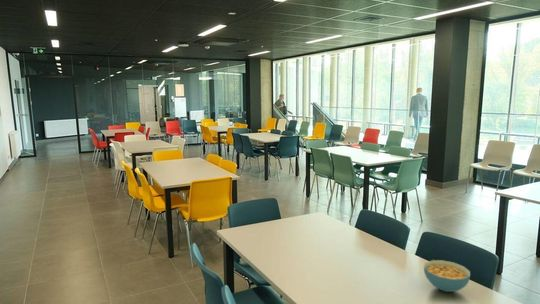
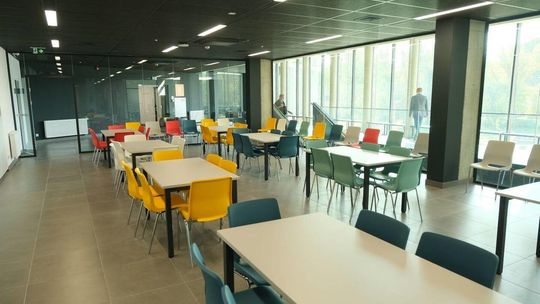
- cereal bowl (446, 279)
